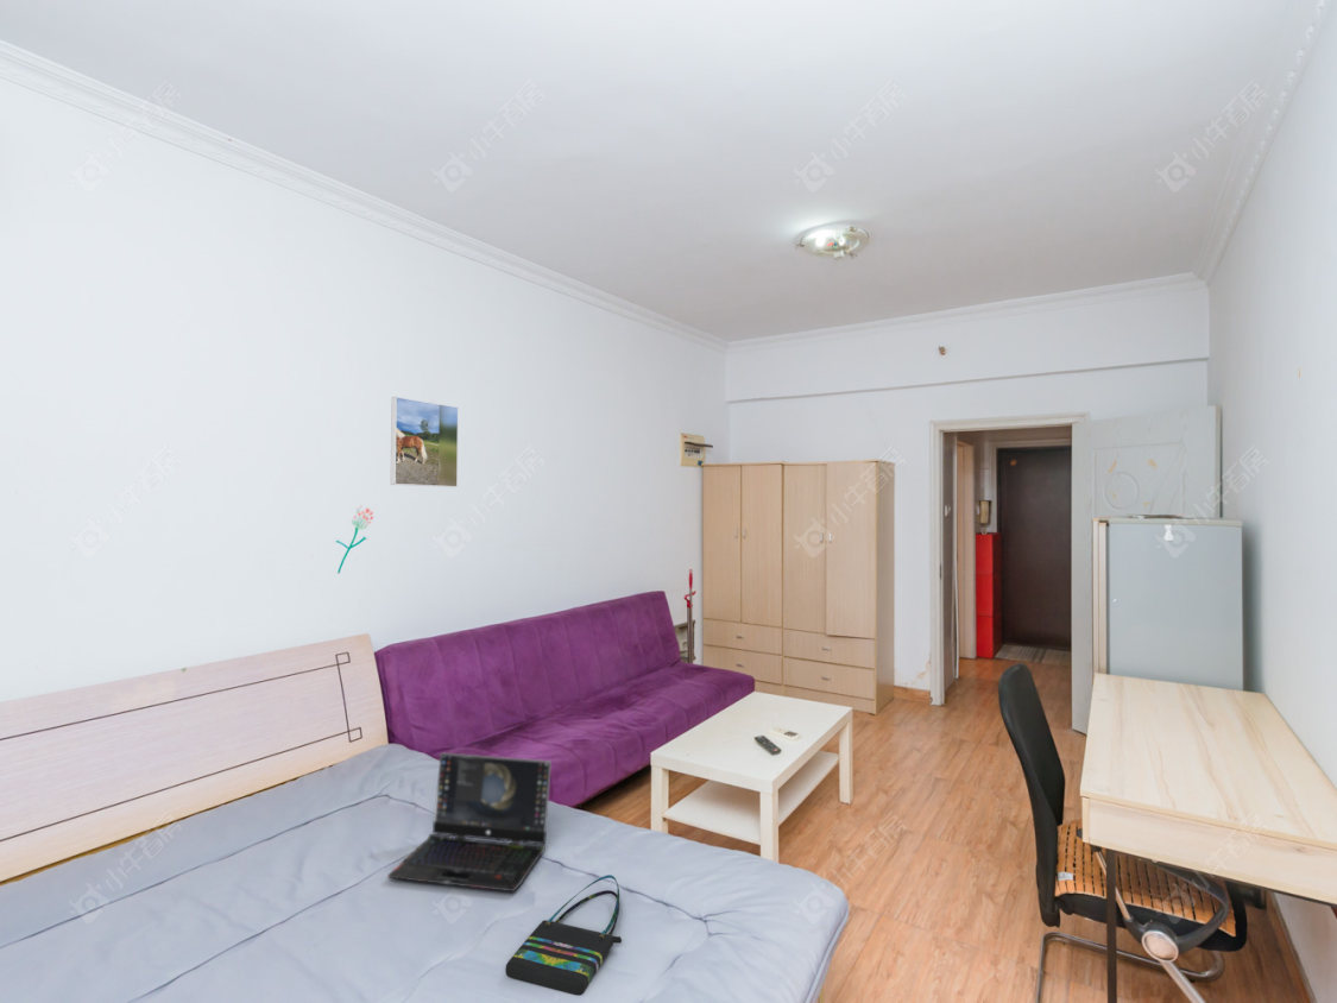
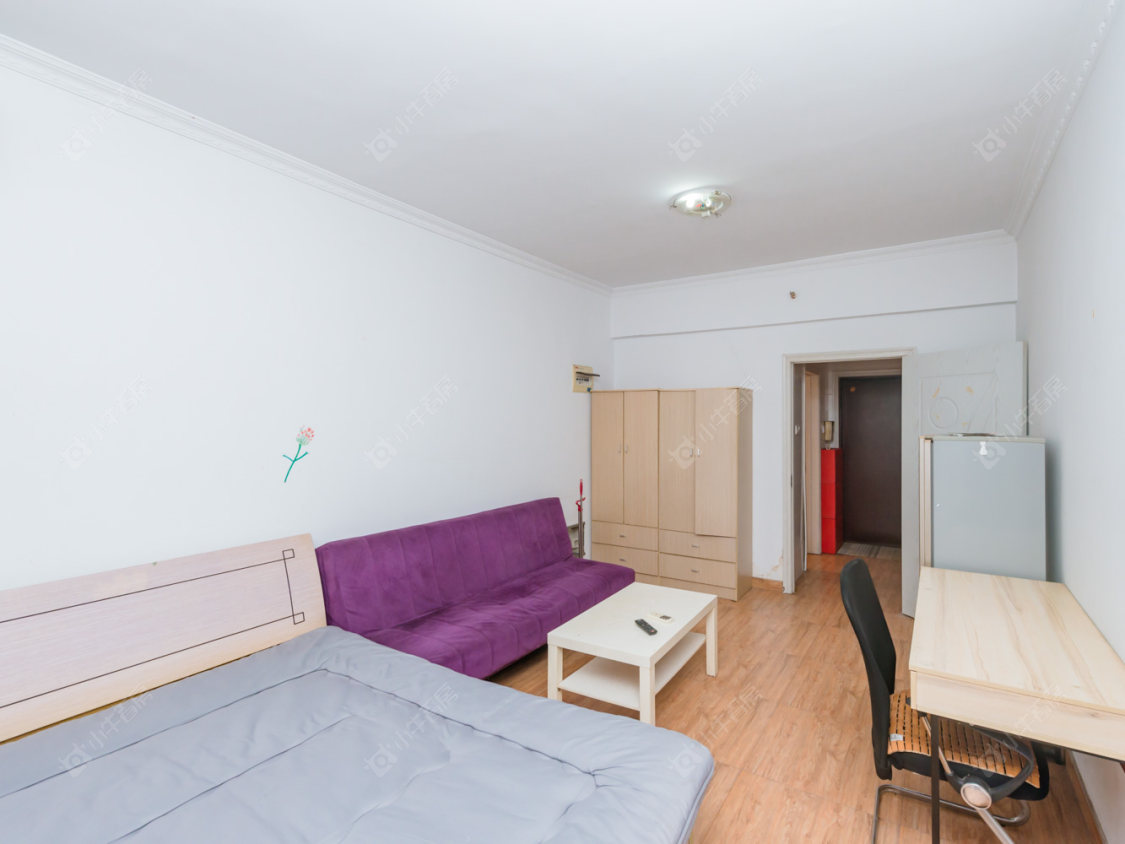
- tote bag (581, 928)
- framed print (425, 443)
- laptop computer (473, 818)
